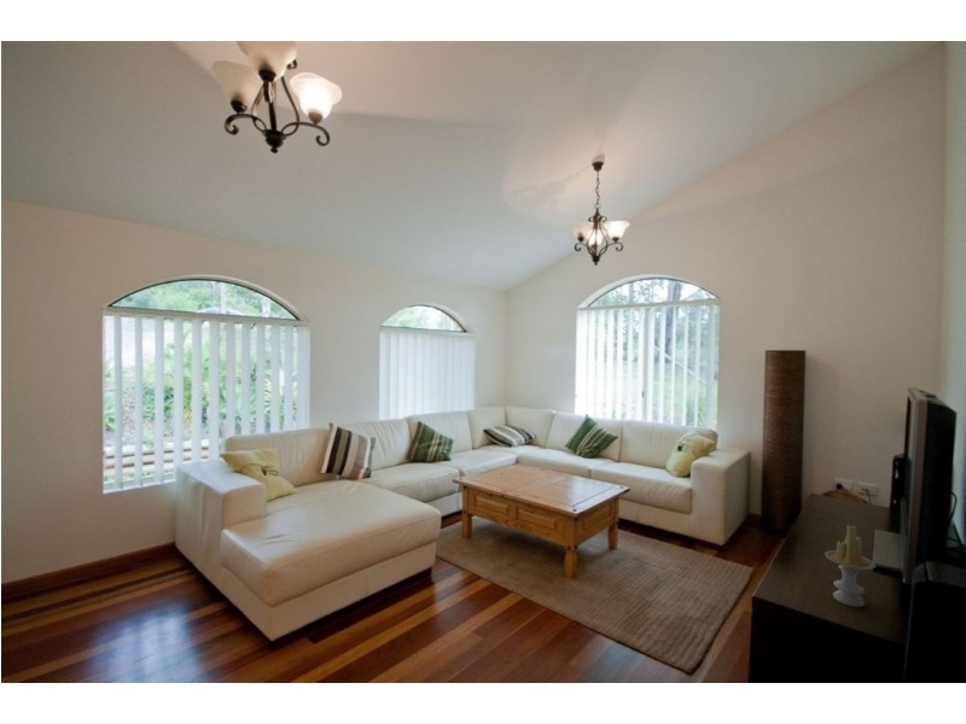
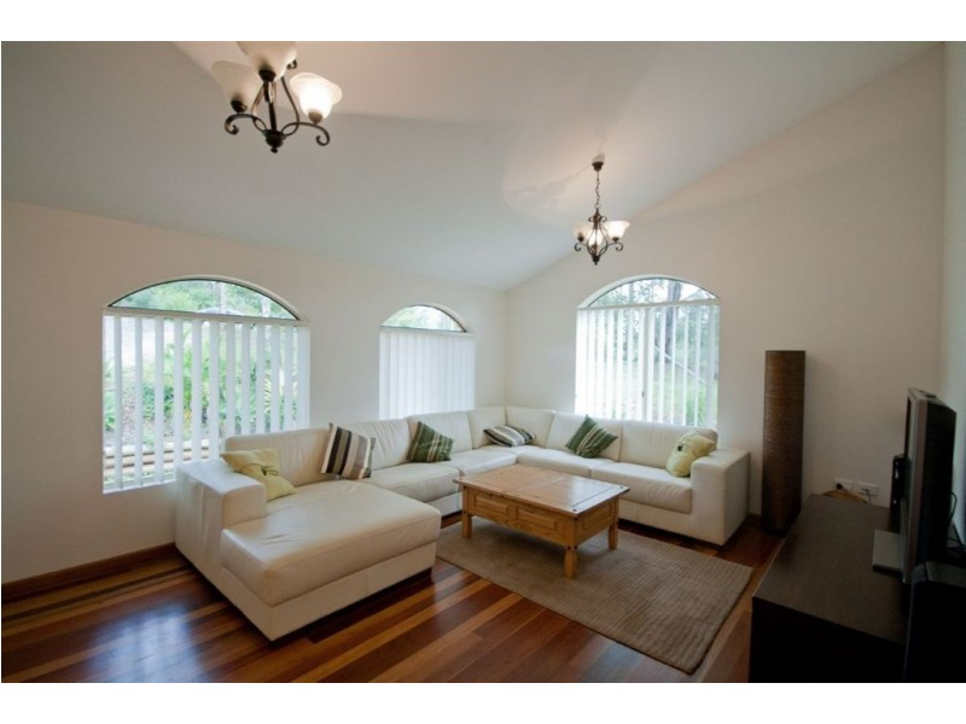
- candle (849, 561)
